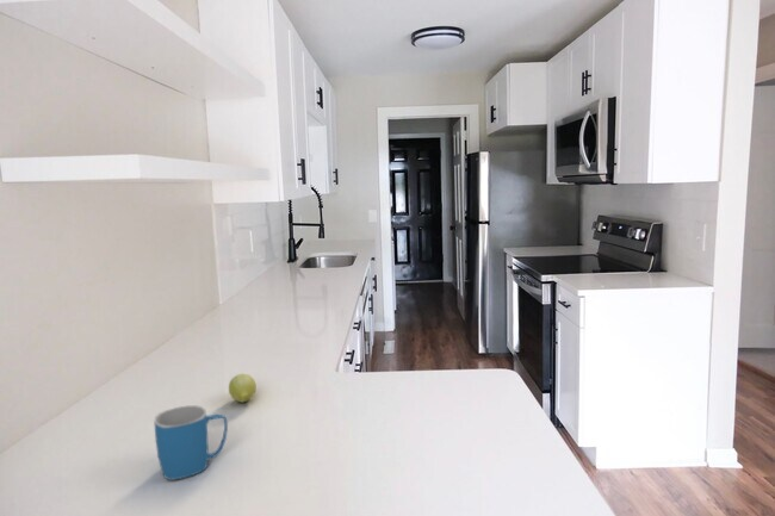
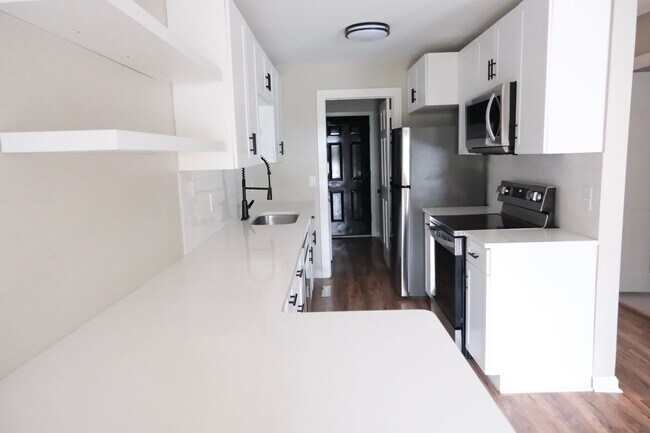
- mug (192, 439)
- fruit (242, 387)
